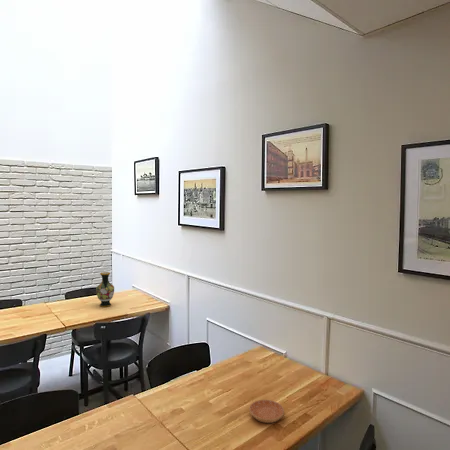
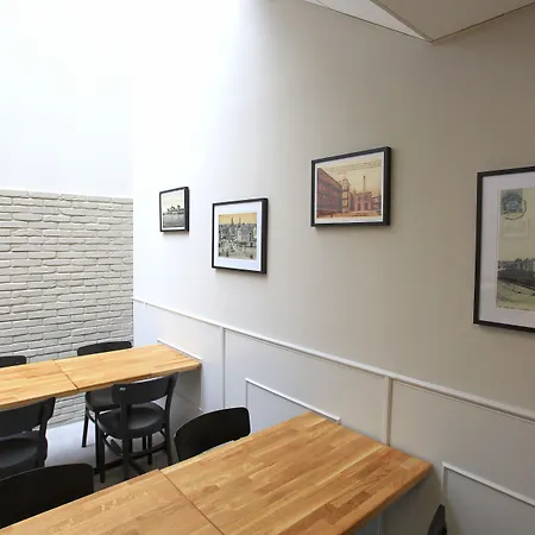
- saucer (266, 411)
- vase (105, 289)
